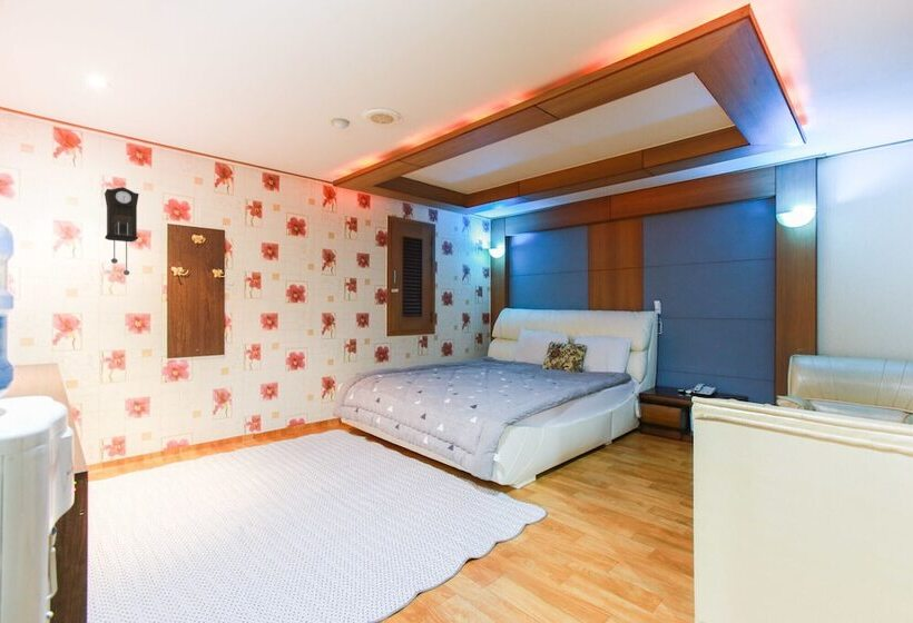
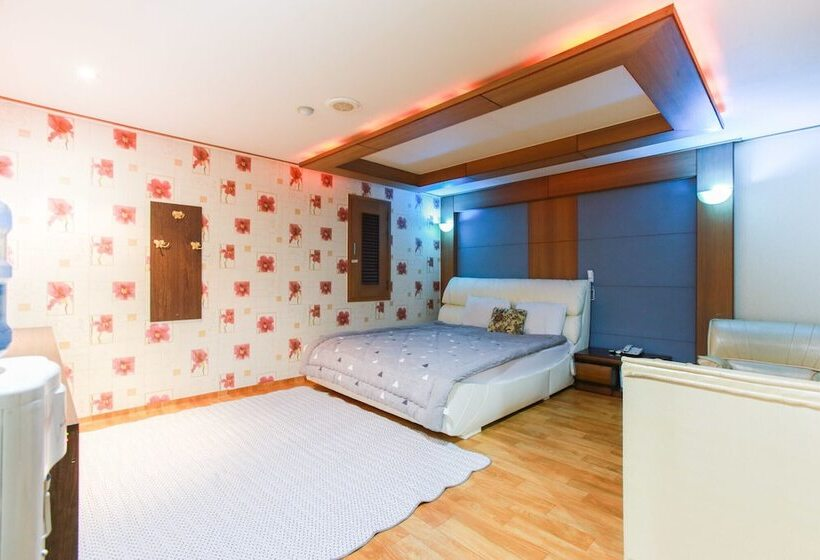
- pendulum clock (121, 231)
